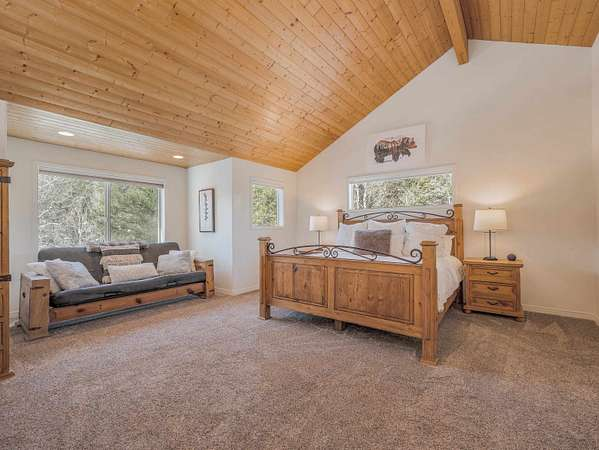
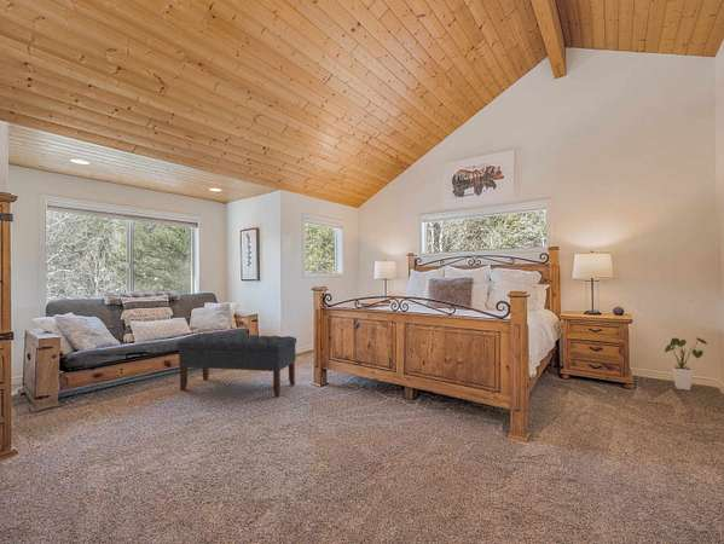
+ bench (238, 361)
+ house plant (685, 361)
